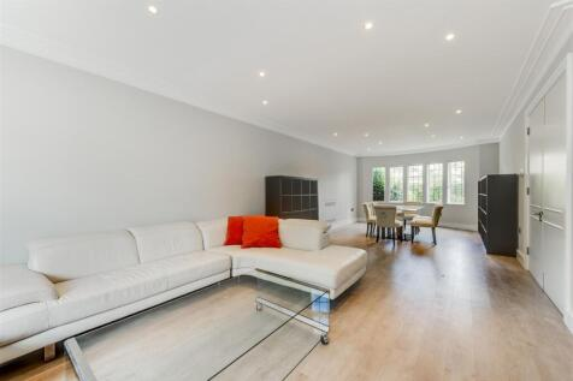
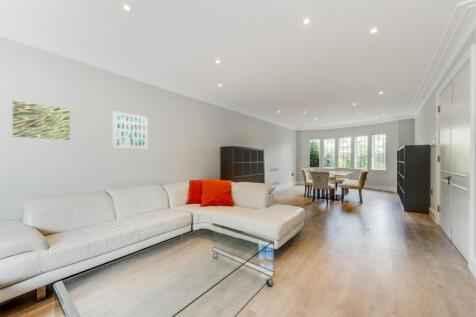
+ wall art (131, 131)
+ wall art (43, 121)
